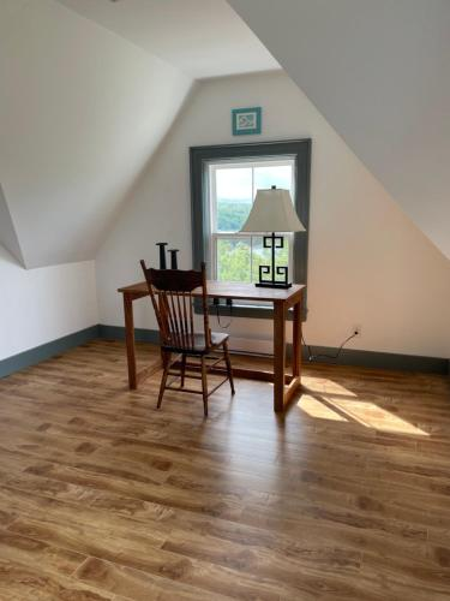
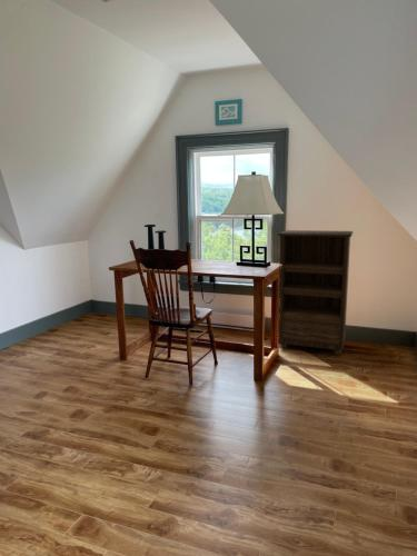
+ bookshelf (314, 290)
